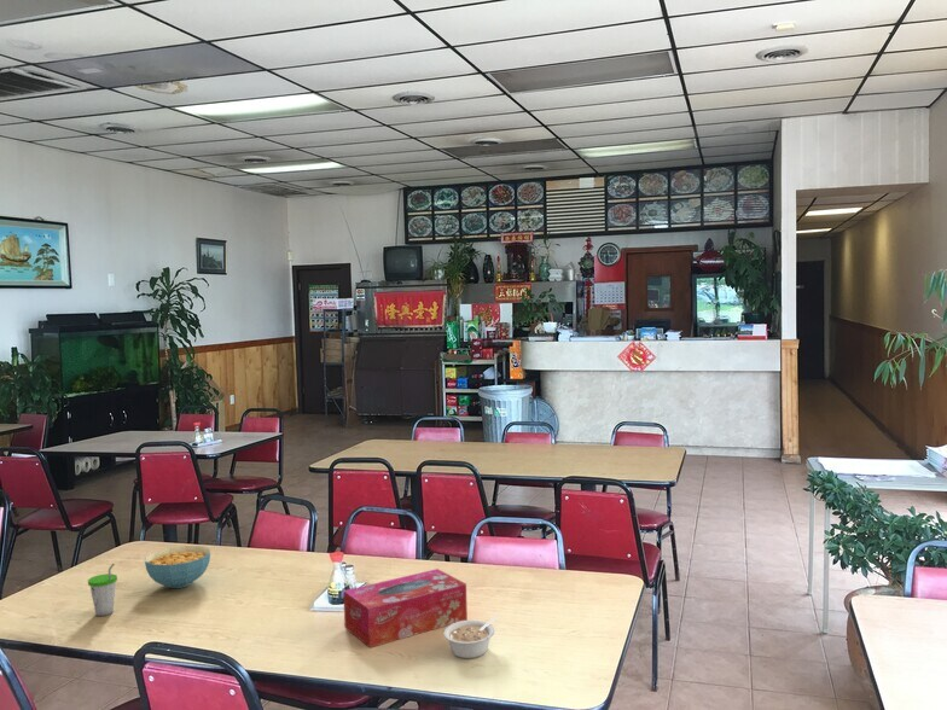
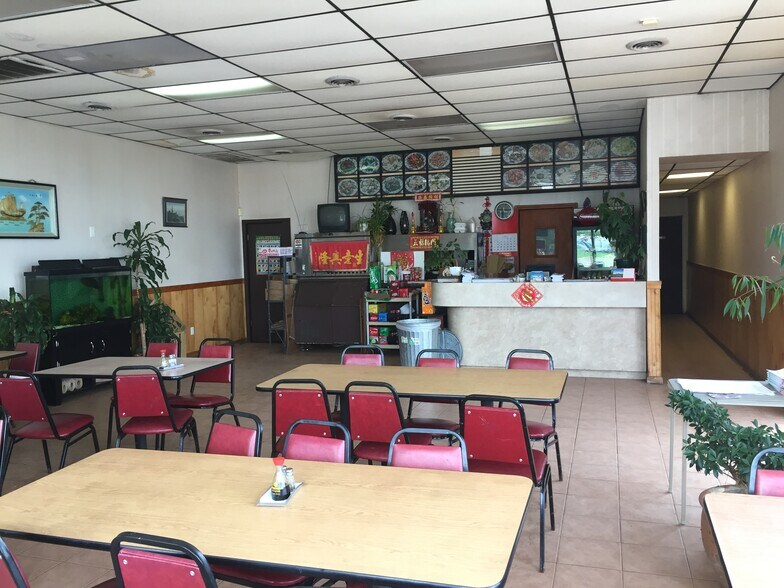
- legume (470, 638)
- cereal bowl (178, 570)
- tissue box (405, 605)
- cup (103, 587)
